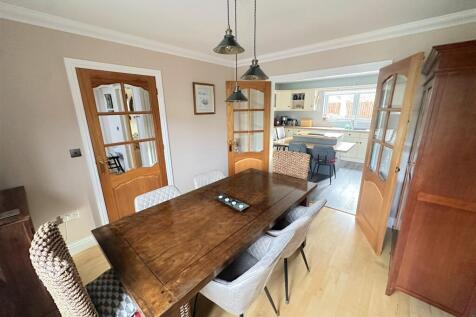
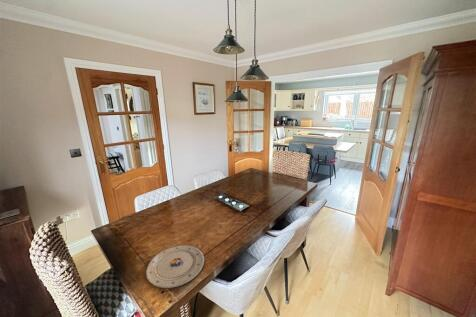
+ plate (176, 264)
